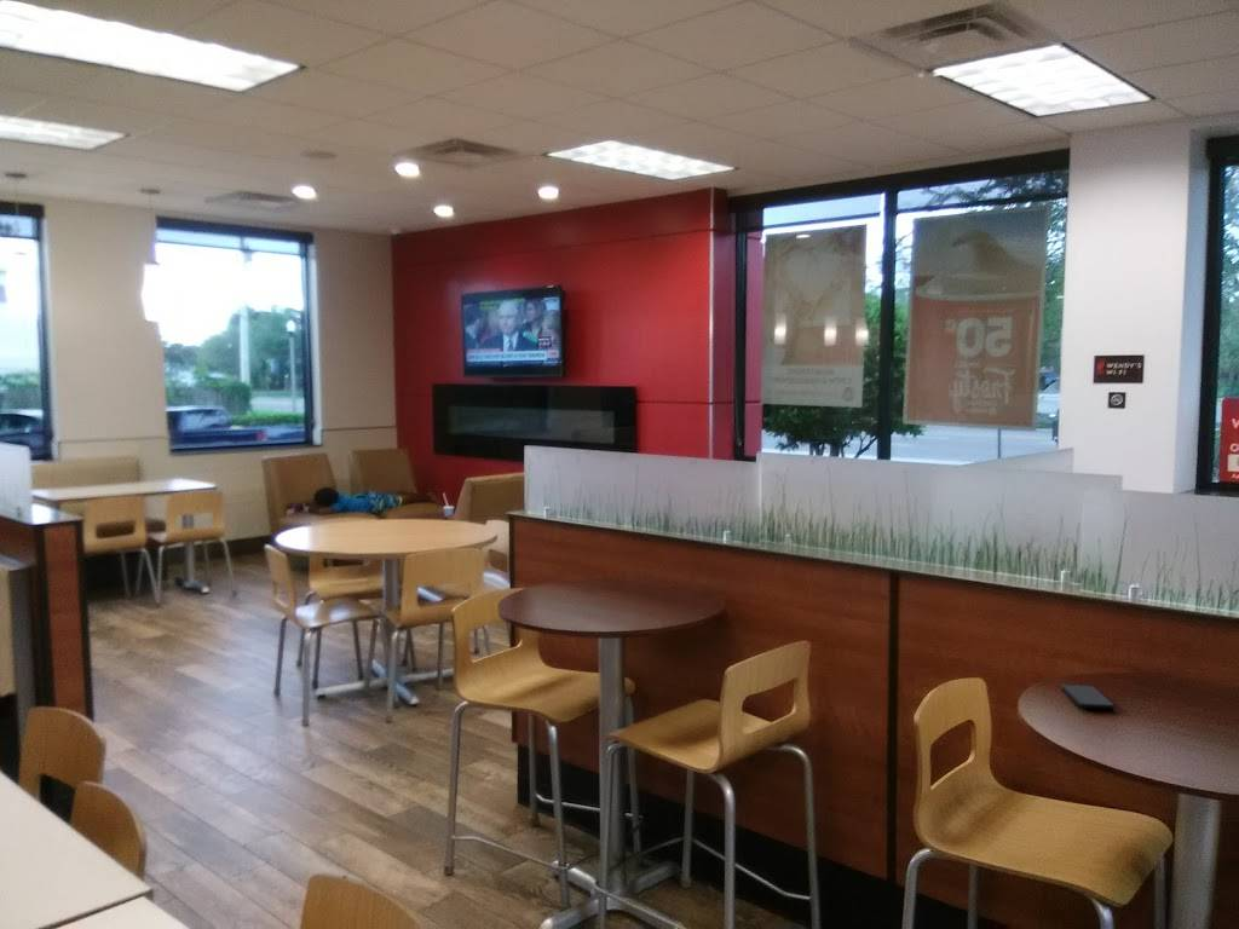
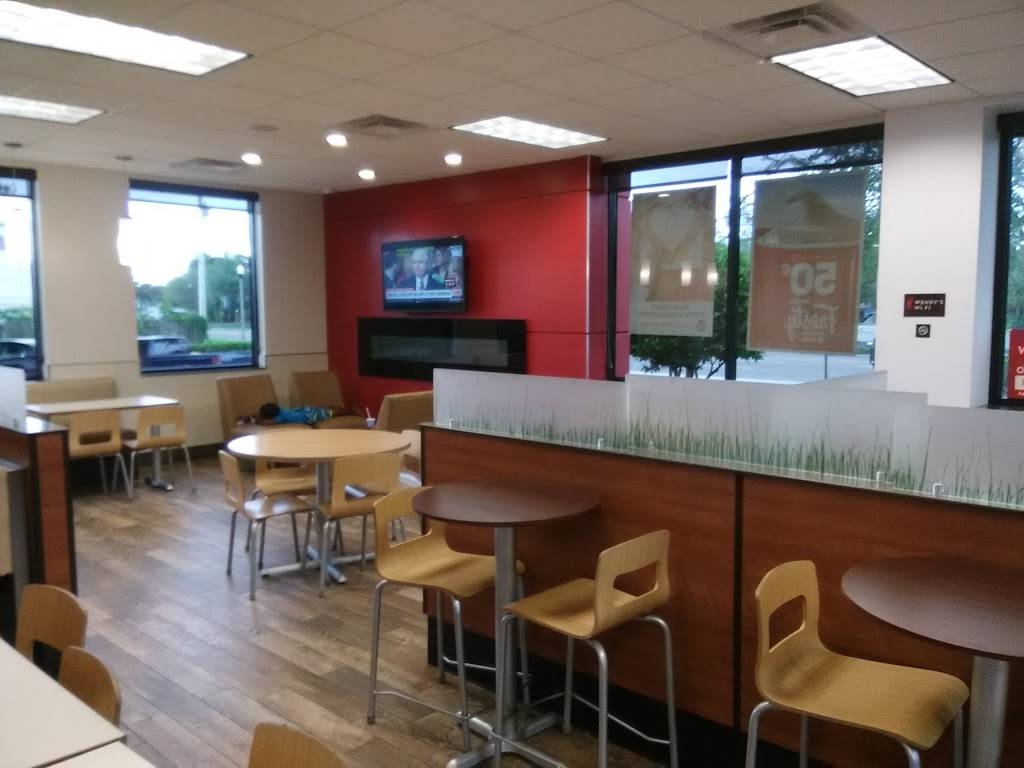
- smartphone (1087, 696)
